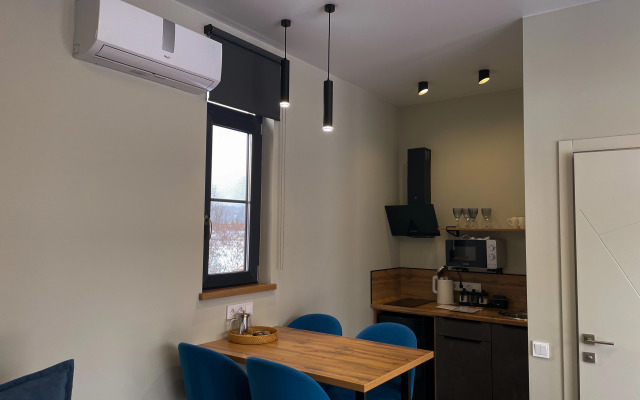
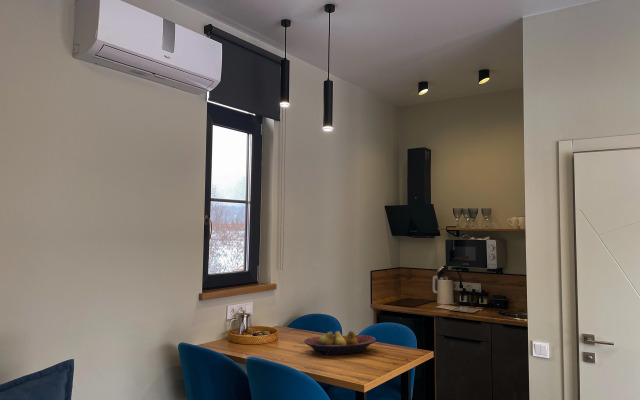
+ fruit bowl (340, 341)
